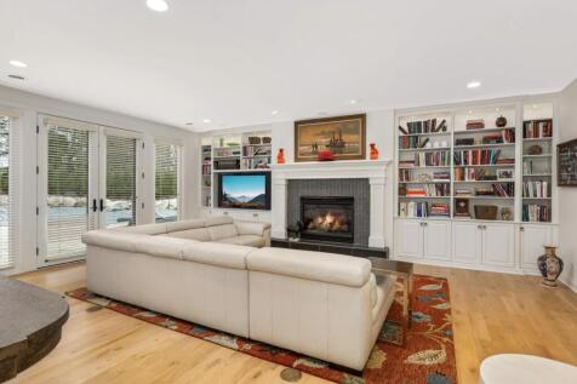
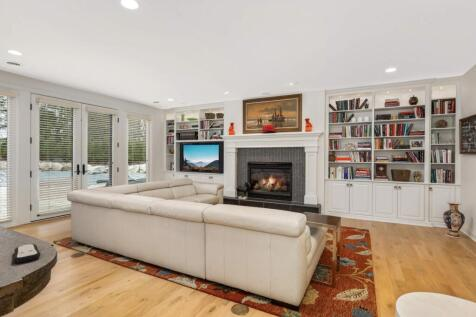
+ remote control (26, 252)
